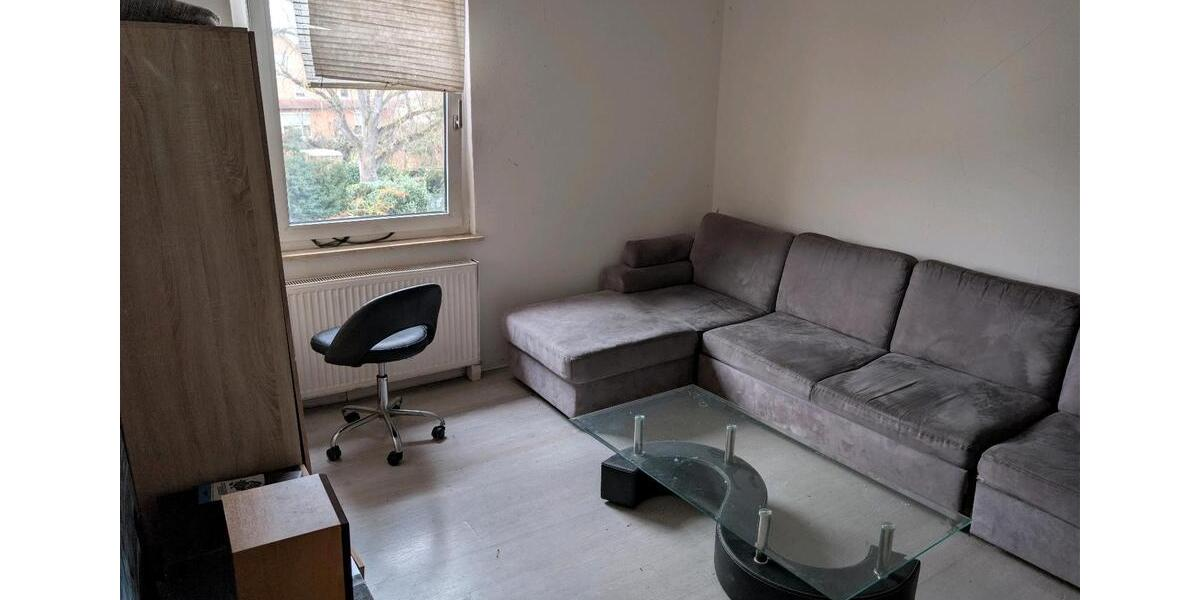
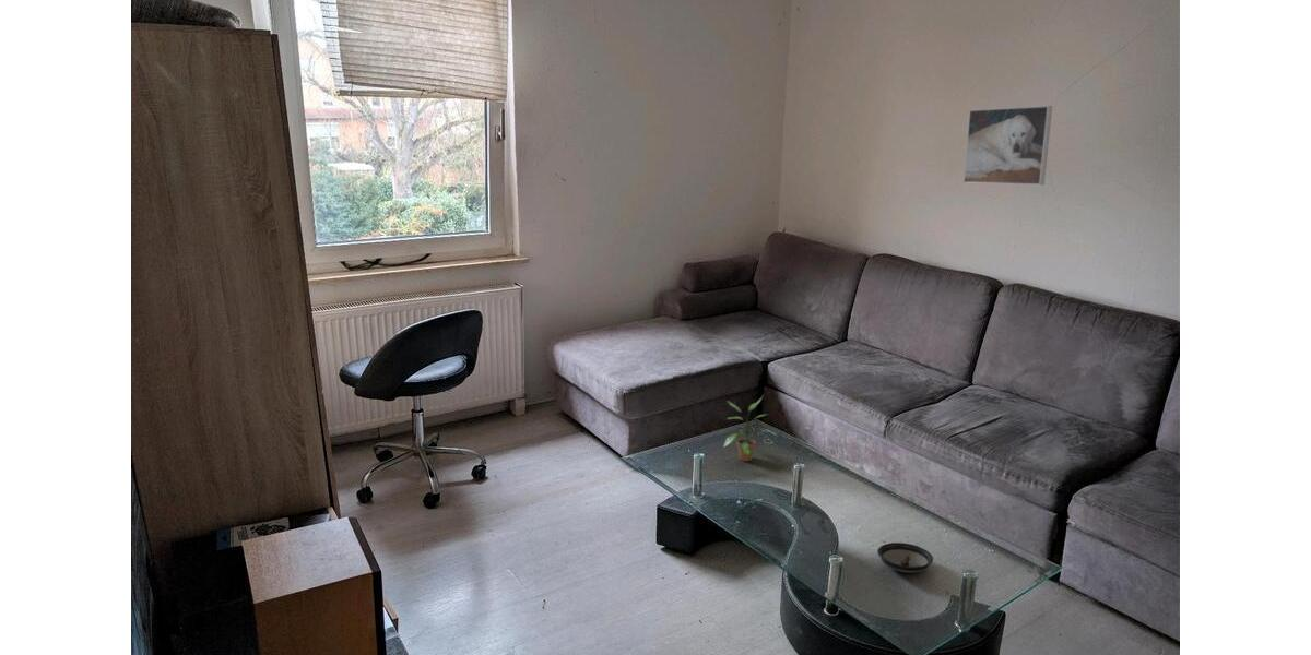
+ potted plant (747, 428)
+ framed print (1005, 146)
+ saucer (905, 560)
